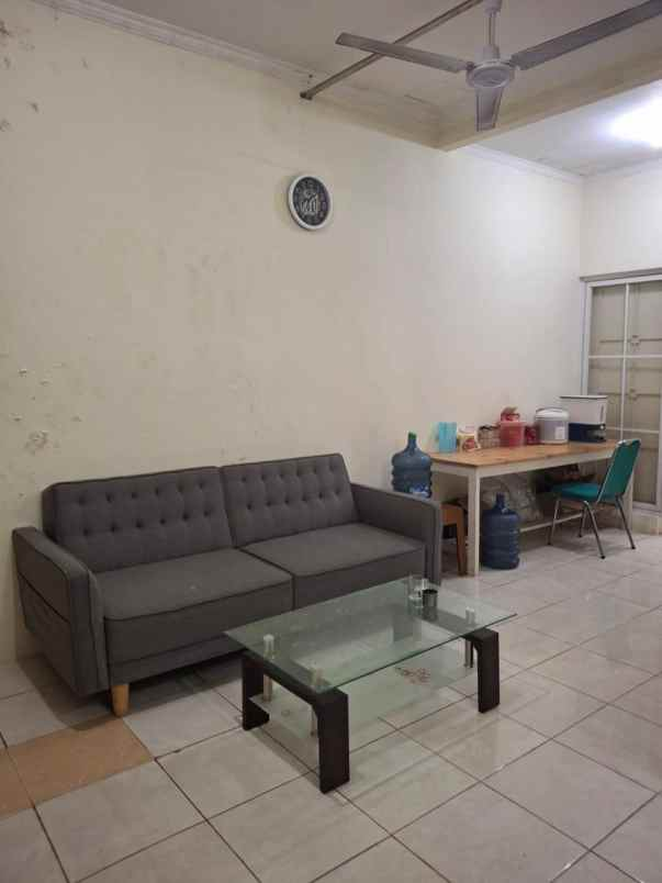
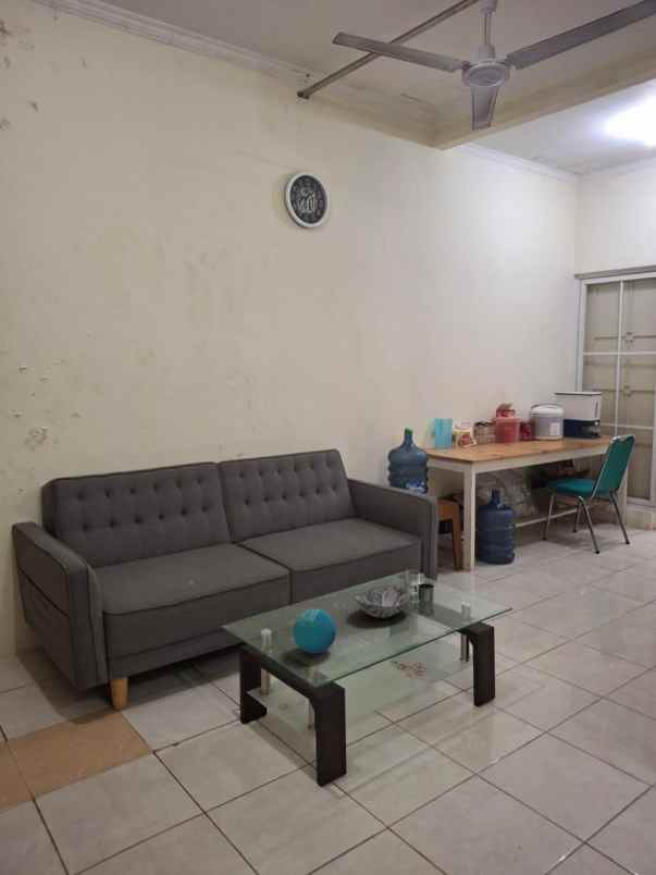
+ decorative bowl (382, 604)
+ decorative orb (314, 630)
